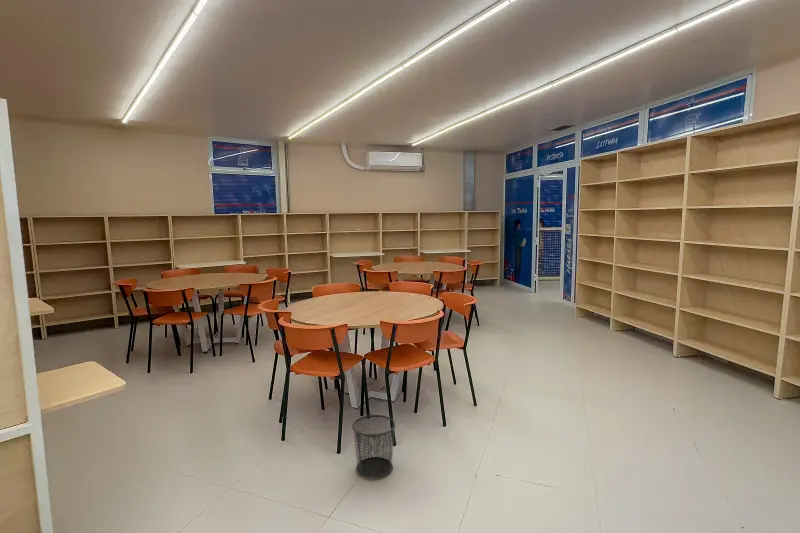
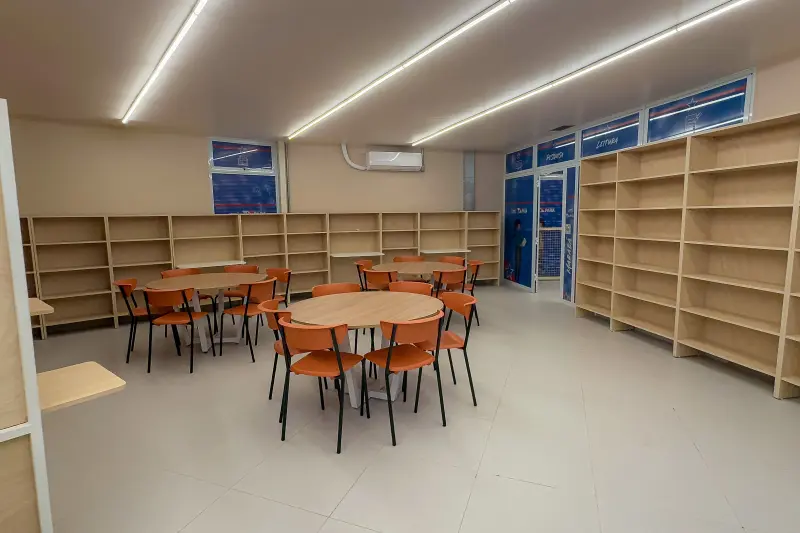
- waste bin (374, 446)
